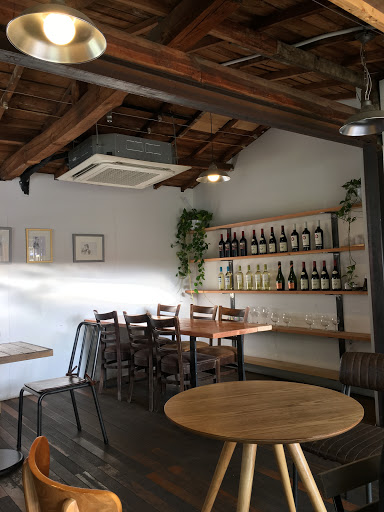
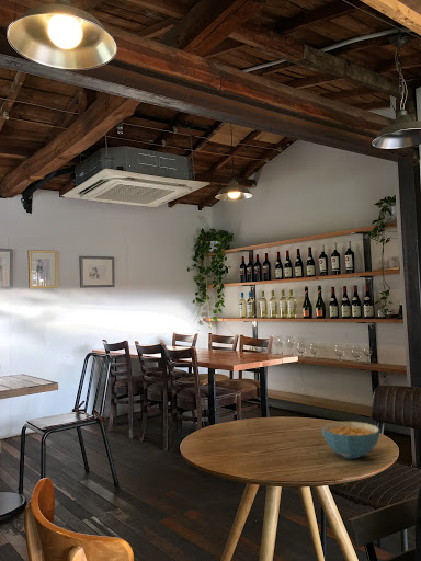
+ cereal bowl (350, 442)
